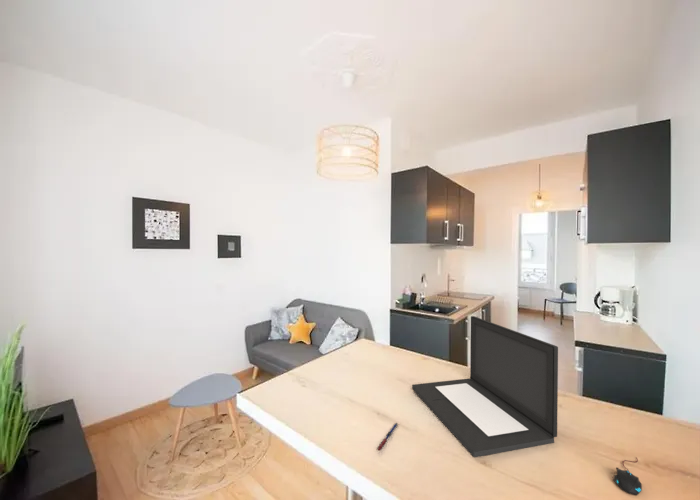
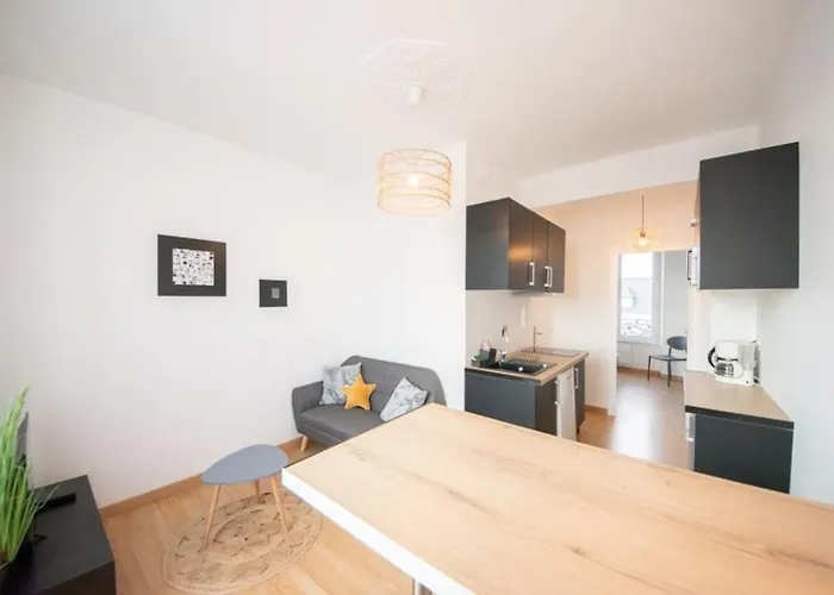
- mouse (631, 473)
- pen (388, 434)
- laptop (473, 371)
